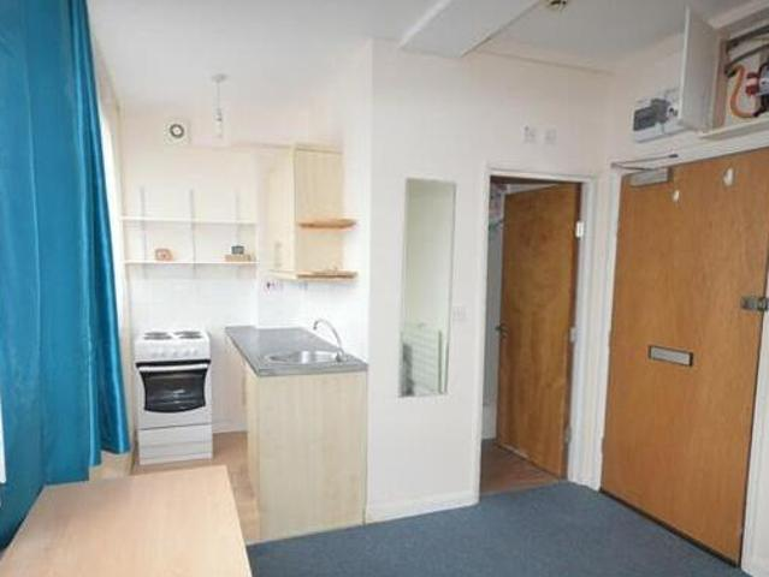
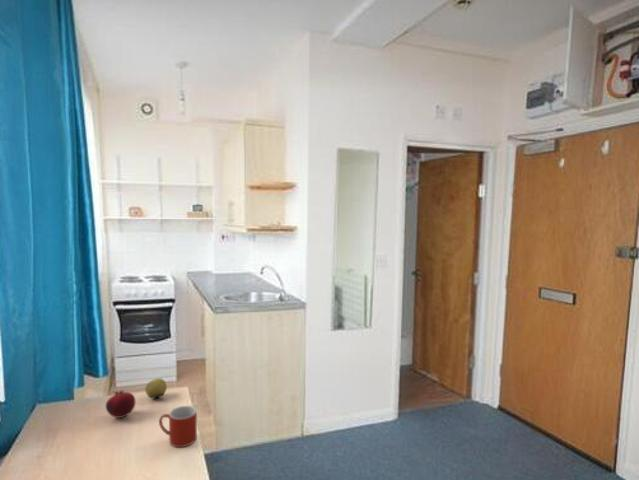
+ mug (177, 426)
+ fruit (156, 388)
+ fruit (121, 403)
